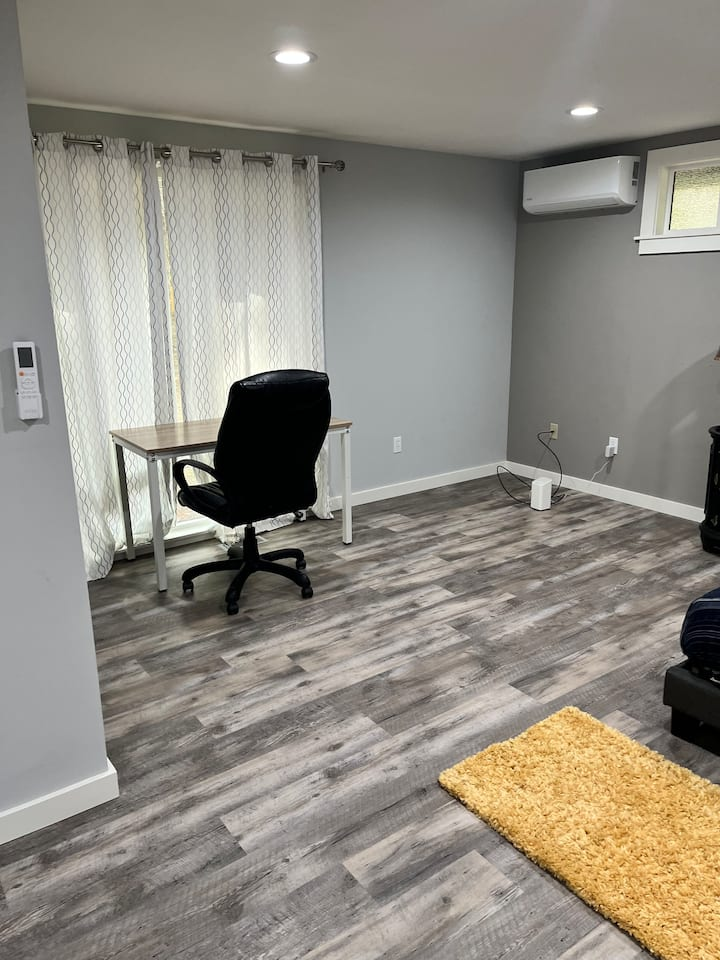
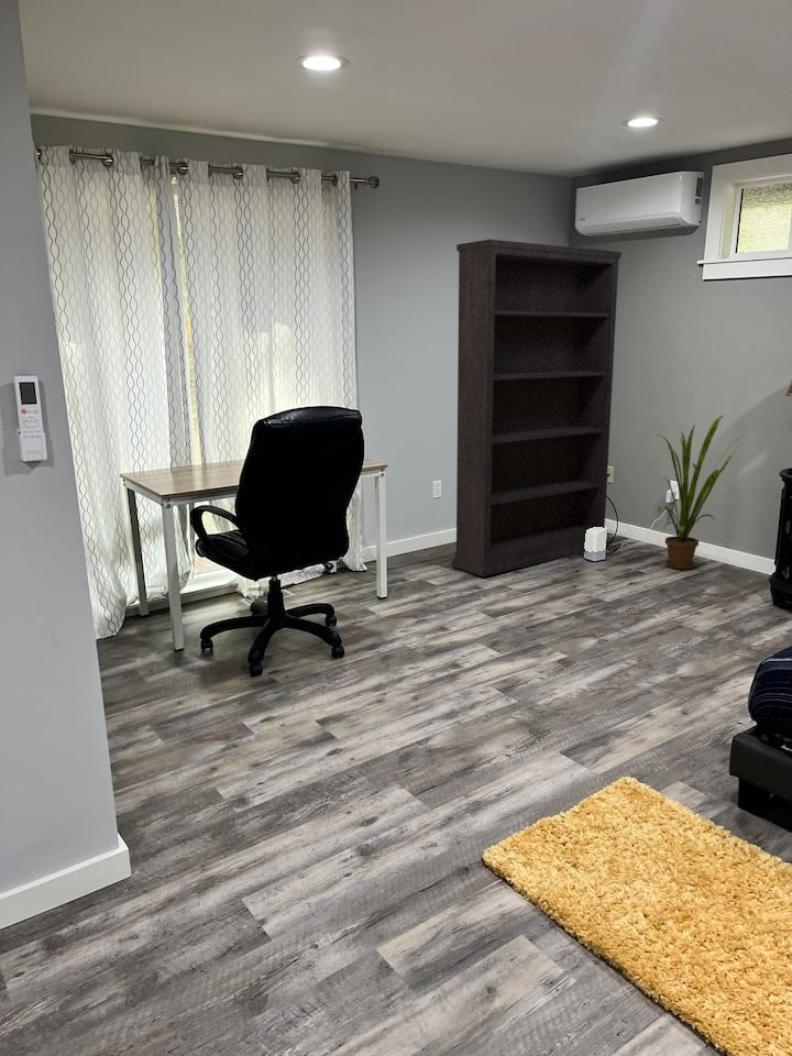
+ bookshelf (537, 408)
+ house plant (686, 492)
